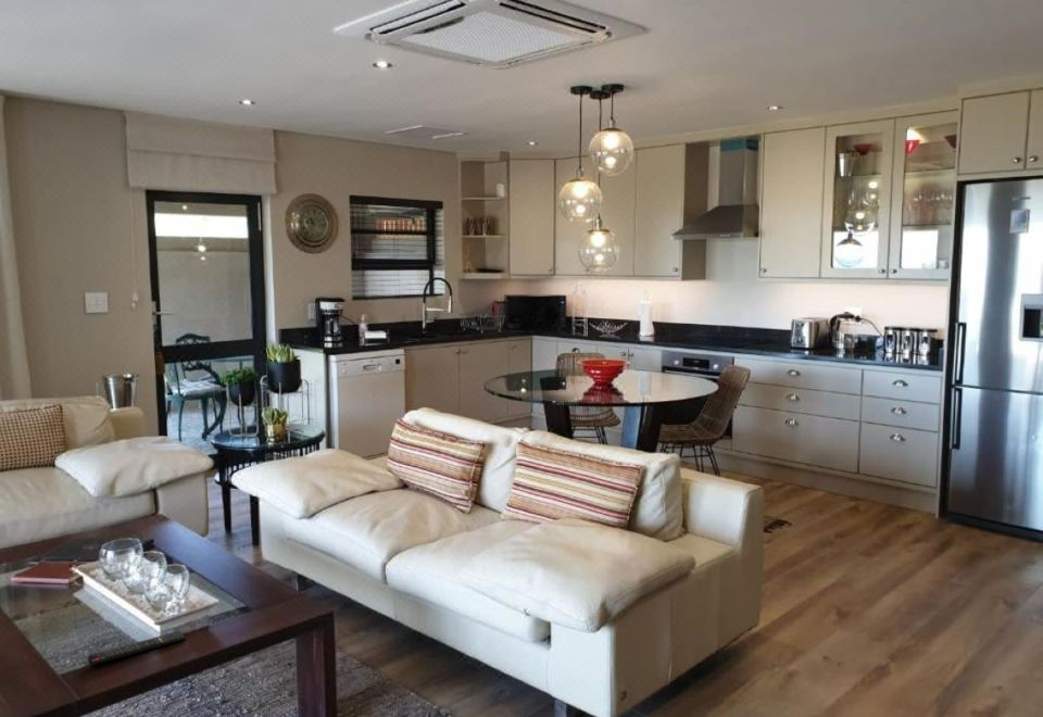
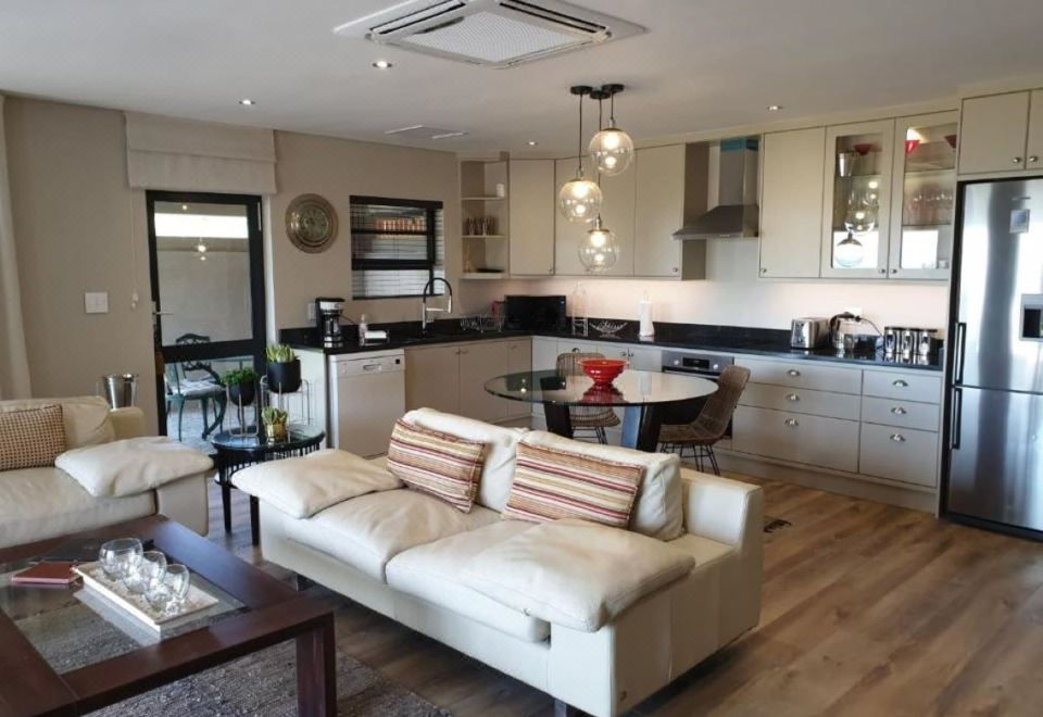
- remote control (137, 647)
